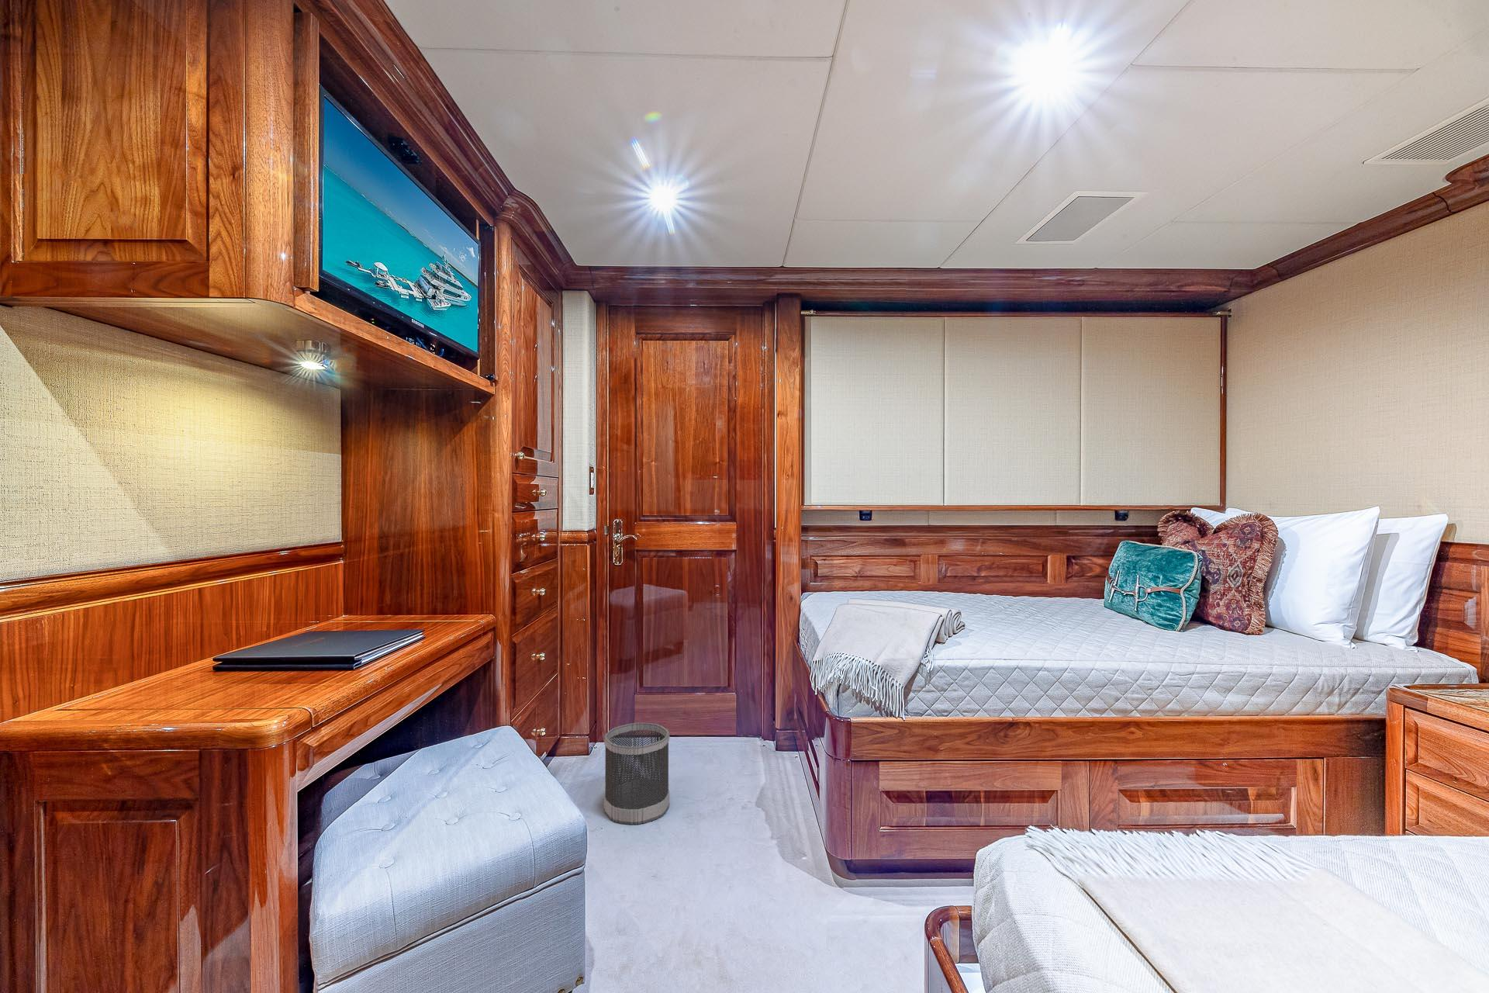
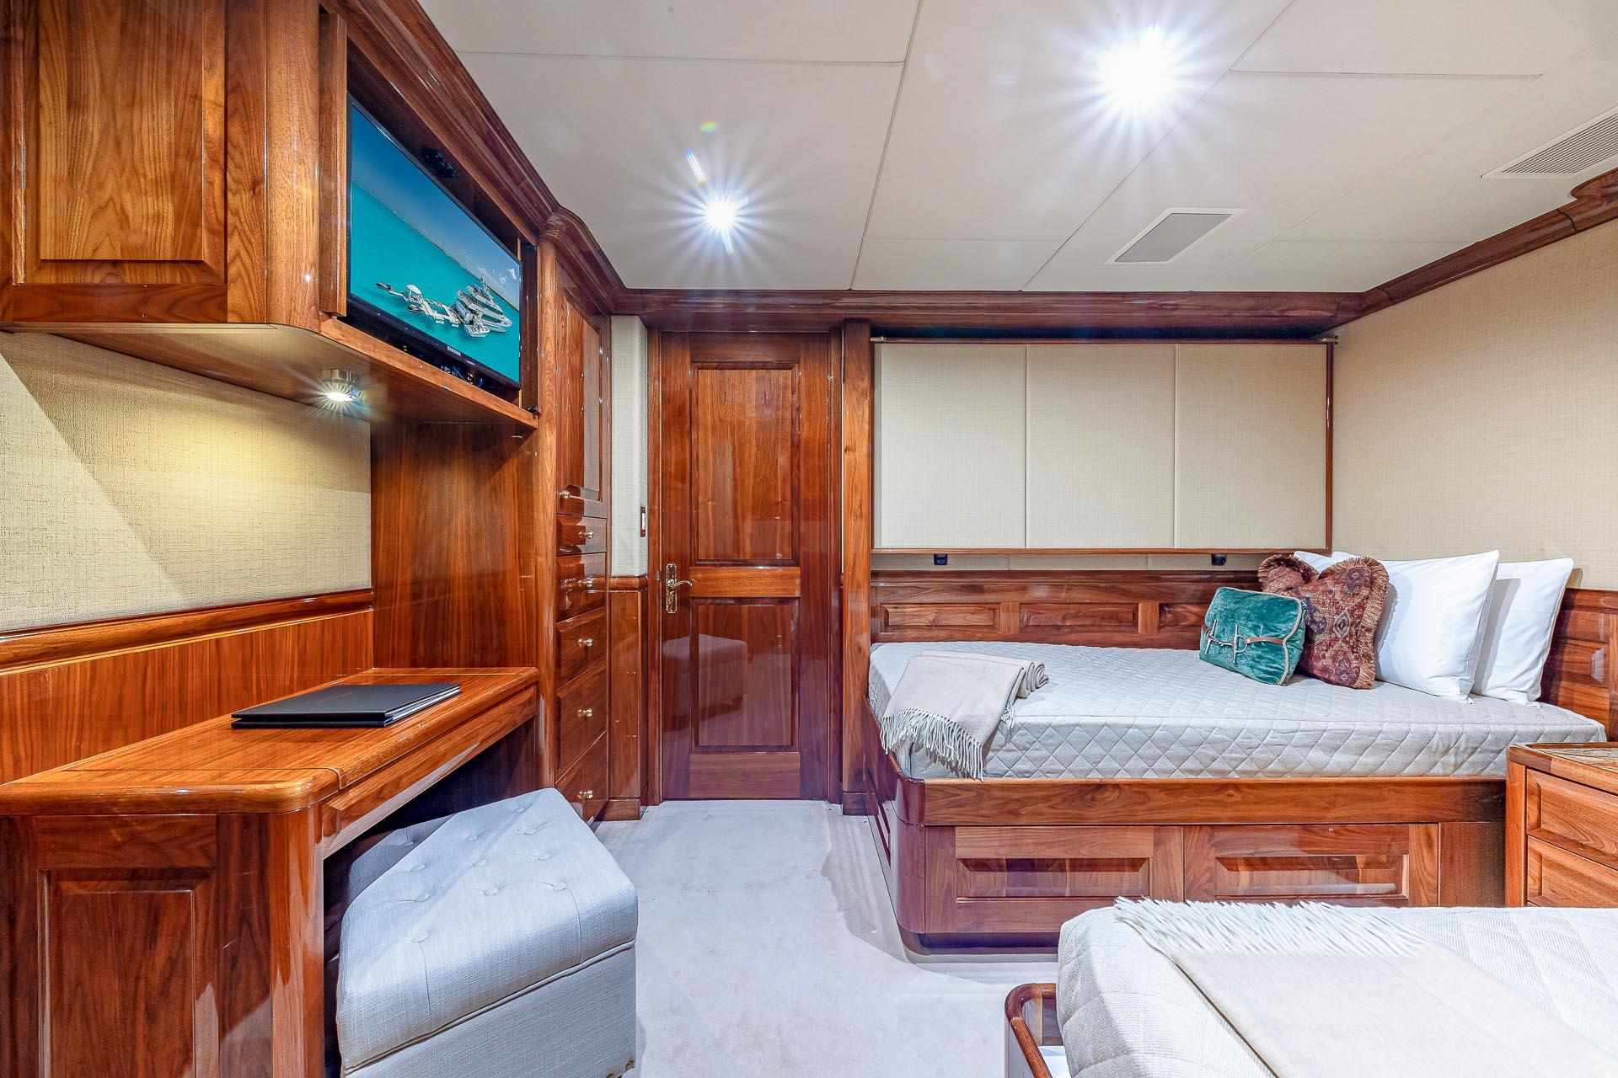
- wastebasket (637, 770)
